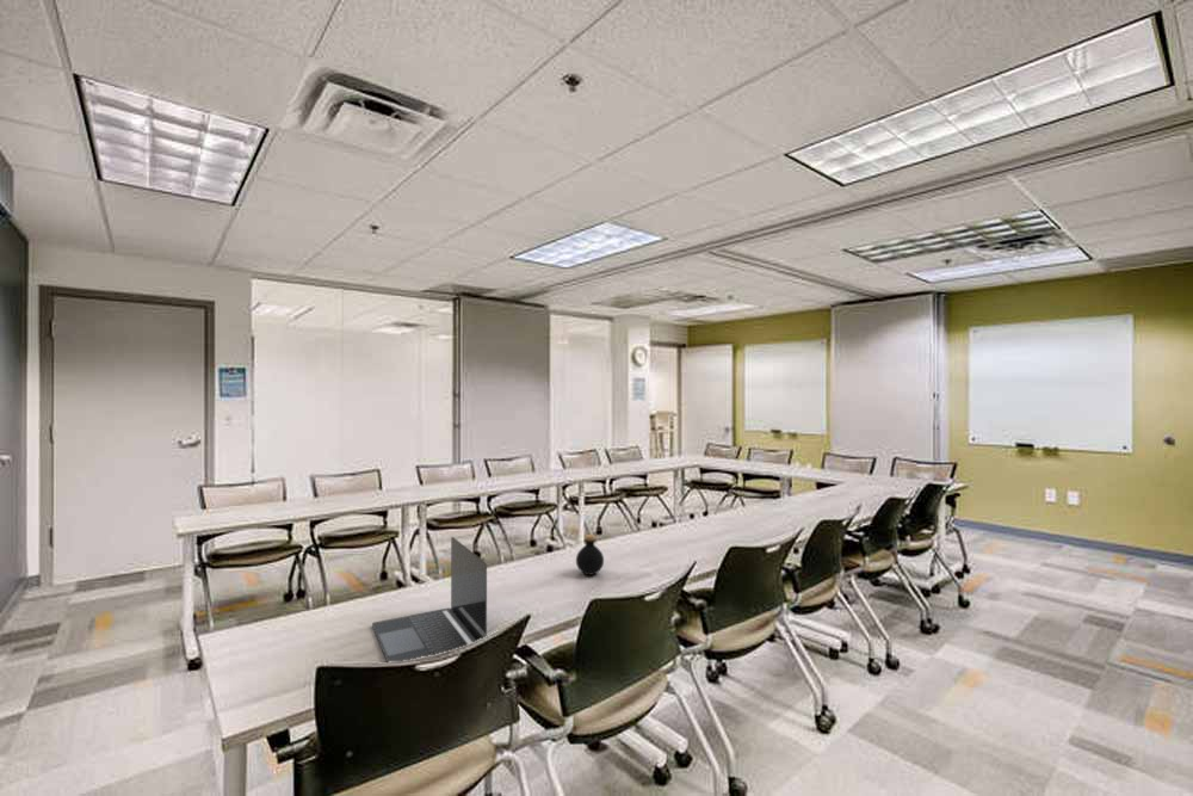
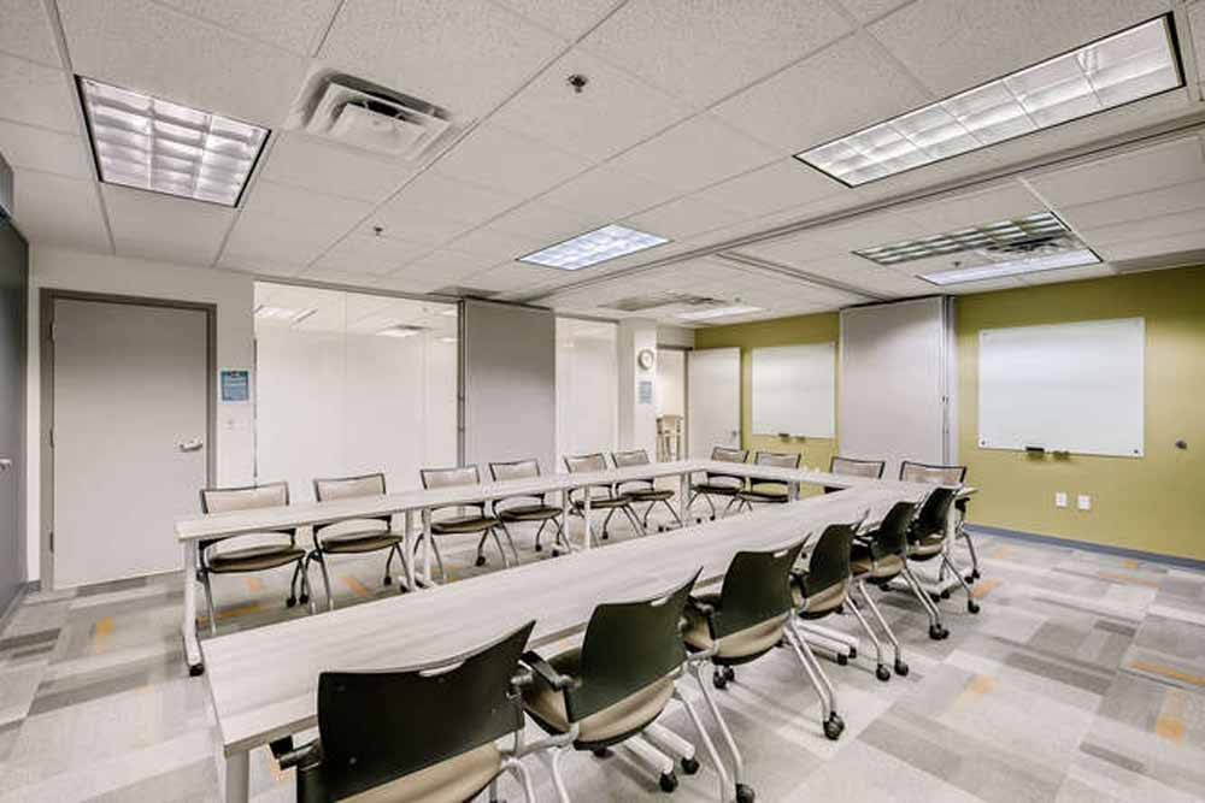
- bottle (589, 554)
- laptop (429, 611)
